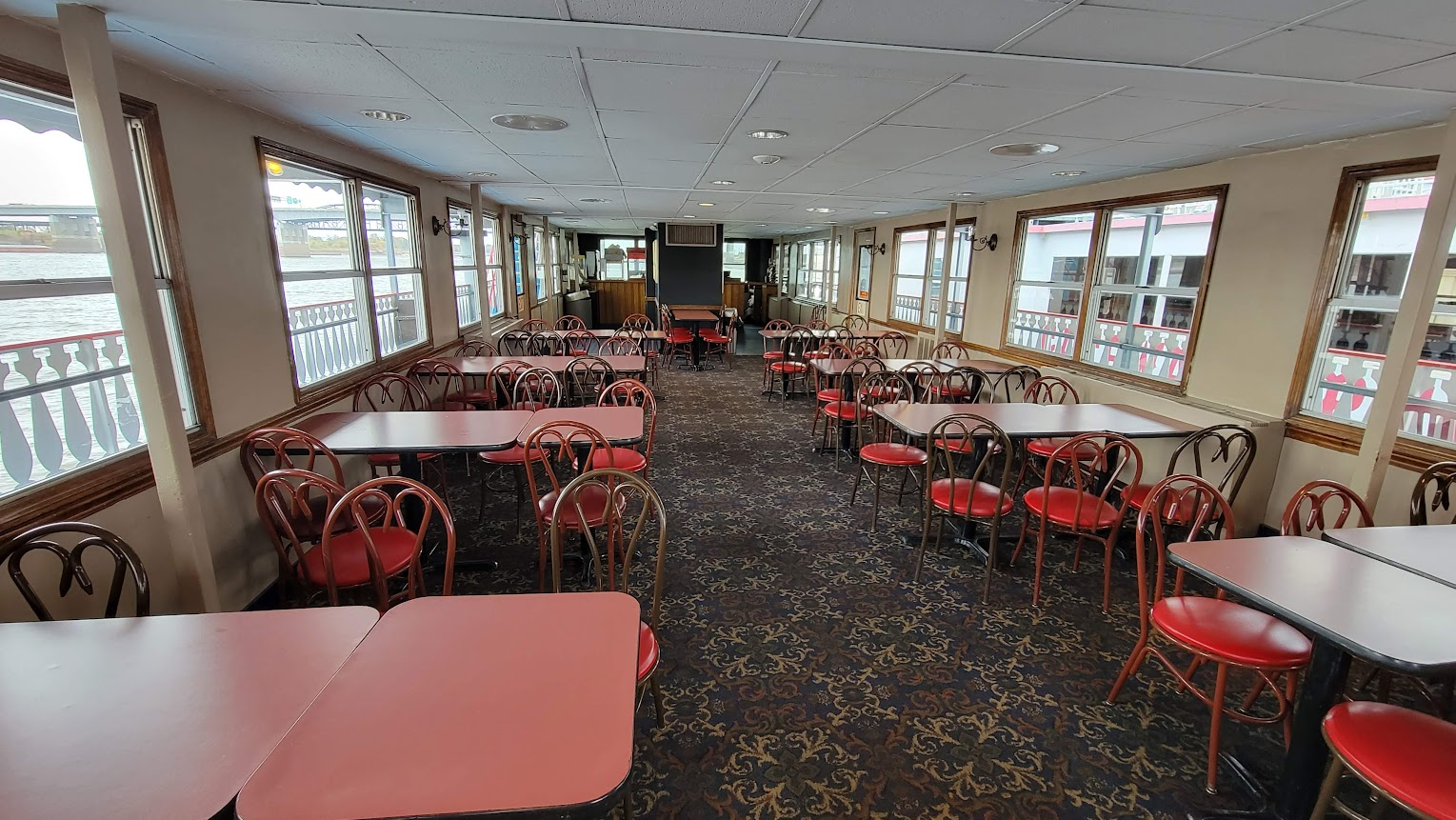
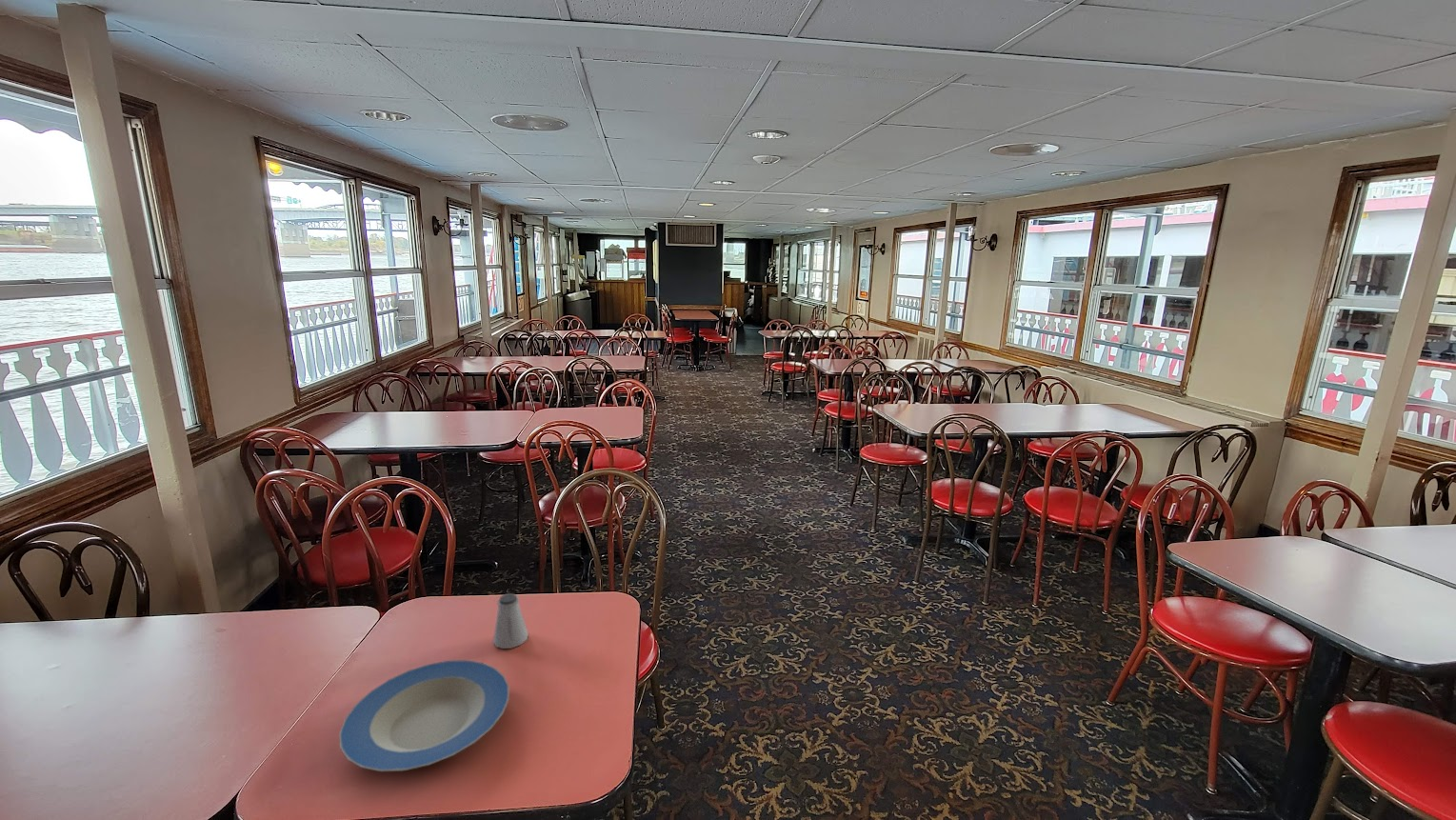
+ plate (429, 716)
+ saltshaker (509, 618)
